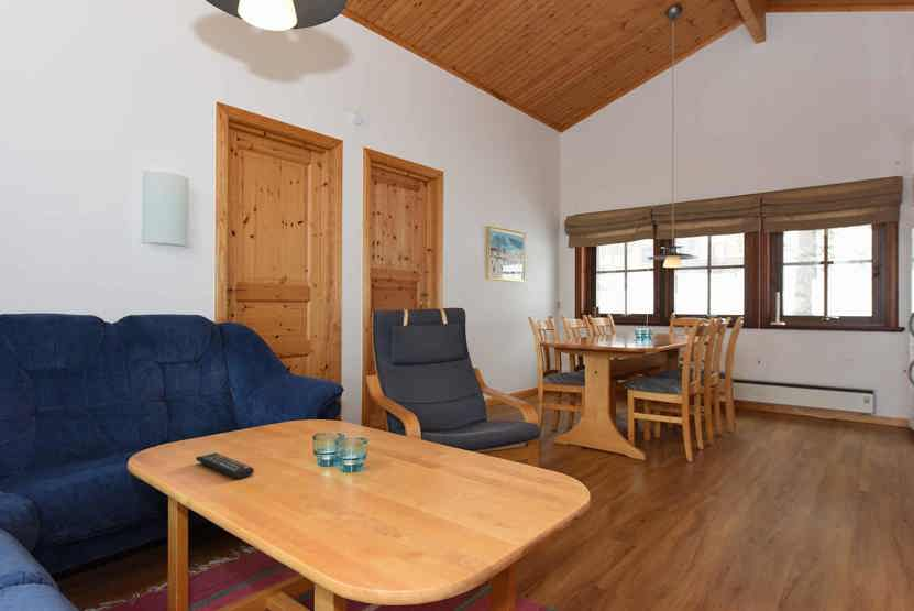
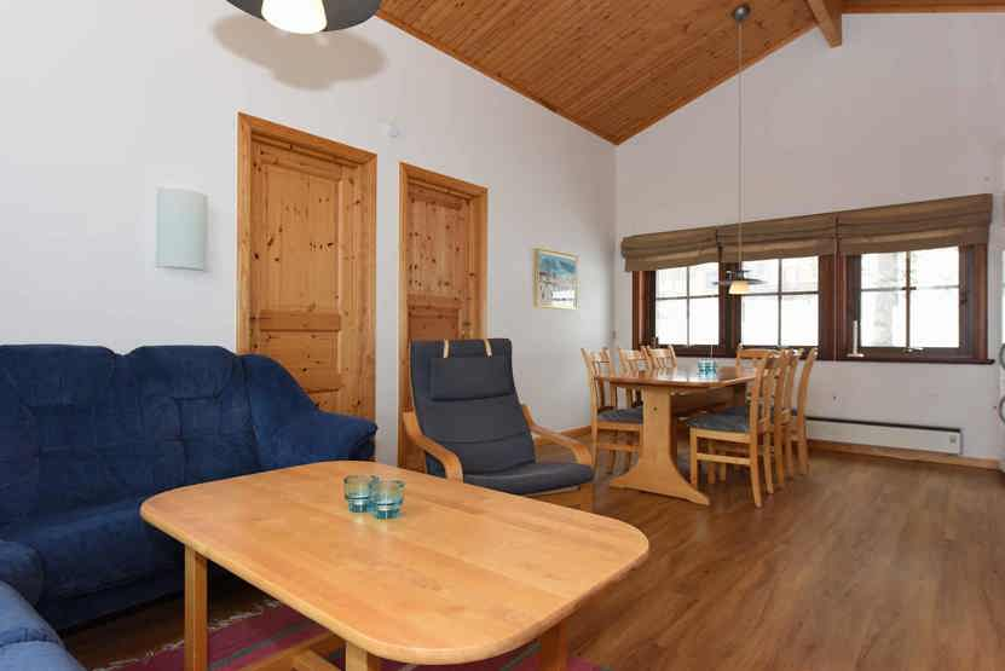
- remote control (223, 465)
